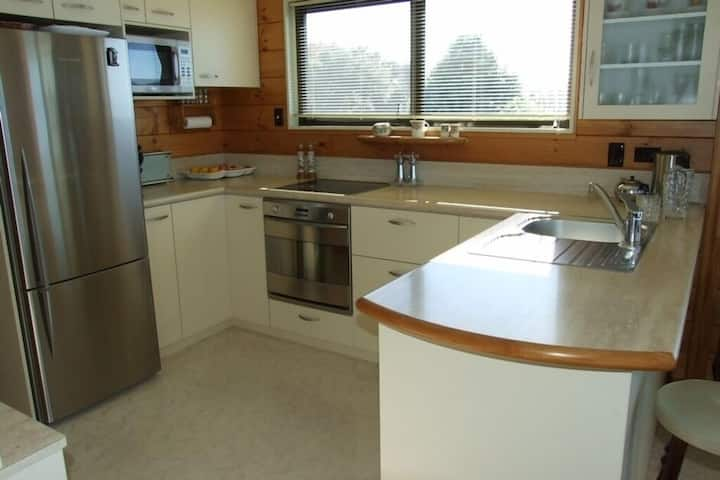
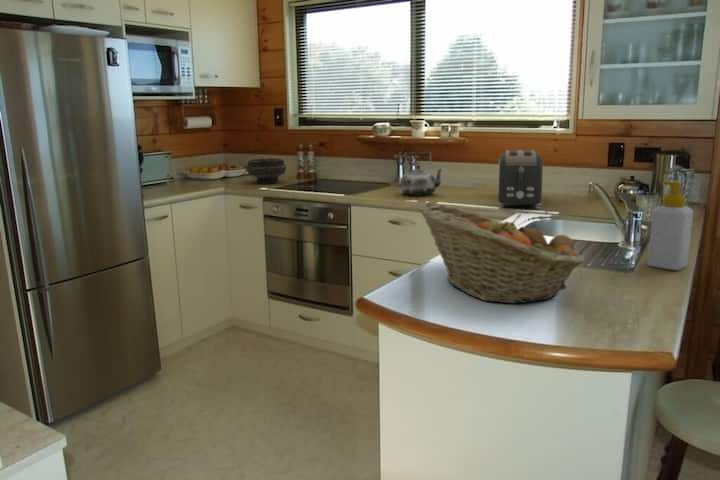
+ fruit basket (495, 245)
+ kettle (422, 173)
+ bowl (266, 171)
+ soap bottle (671, 224)
+ toaster (519, 176)
